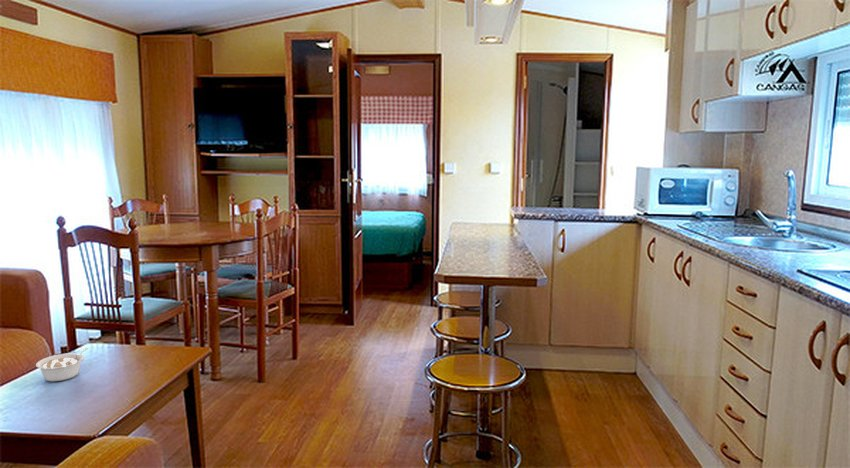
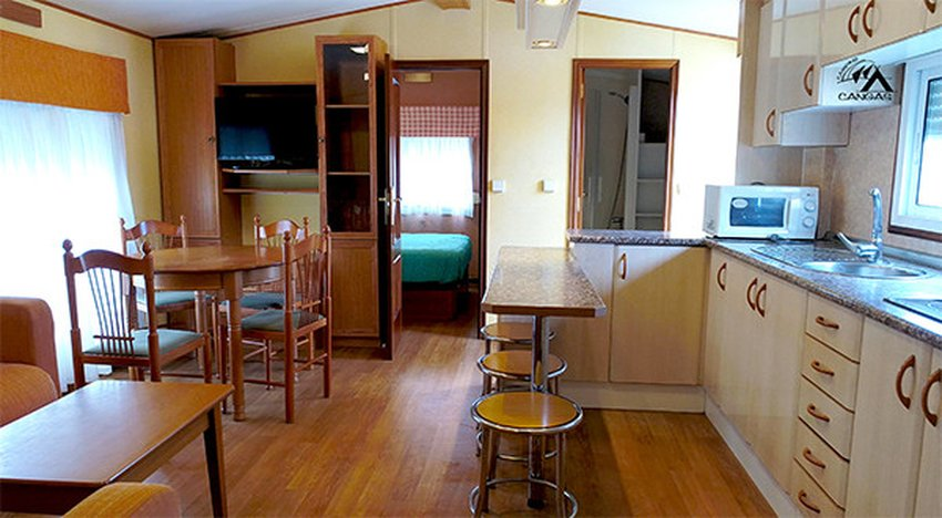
- legume (61, 365)
